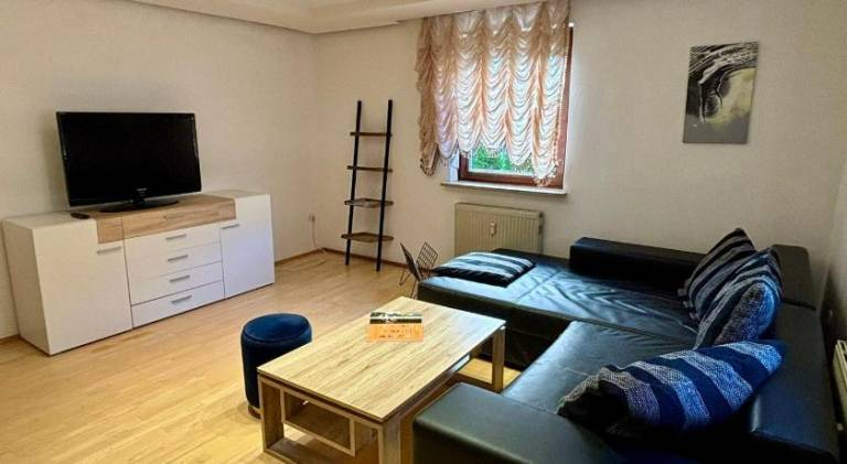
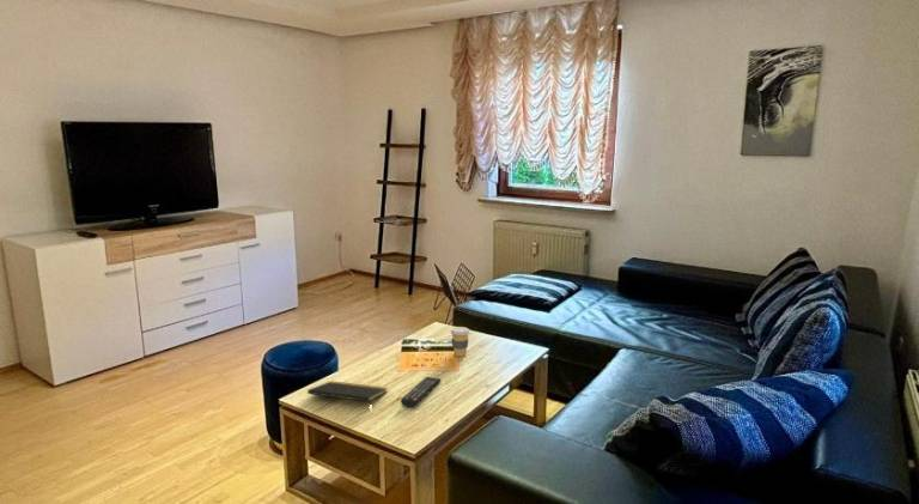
+ notepad (348, 390)
+ coffee cup (460, 341)
+ remote control (421, 390)
